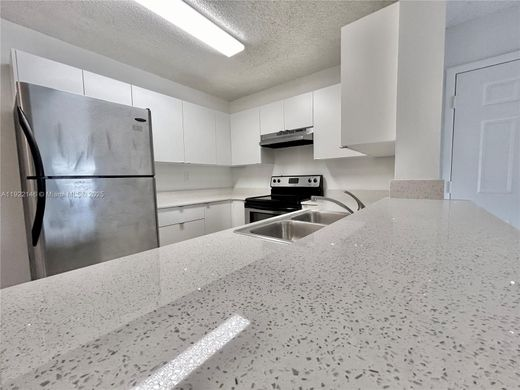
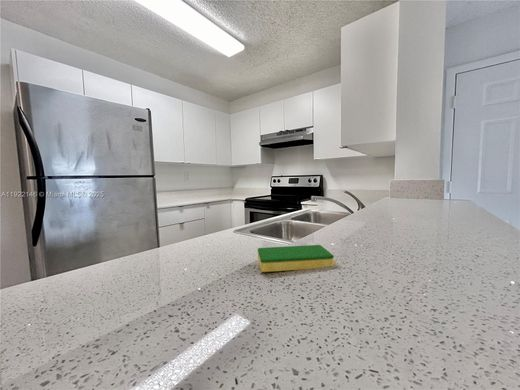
+ dish sponge (293, 257)
